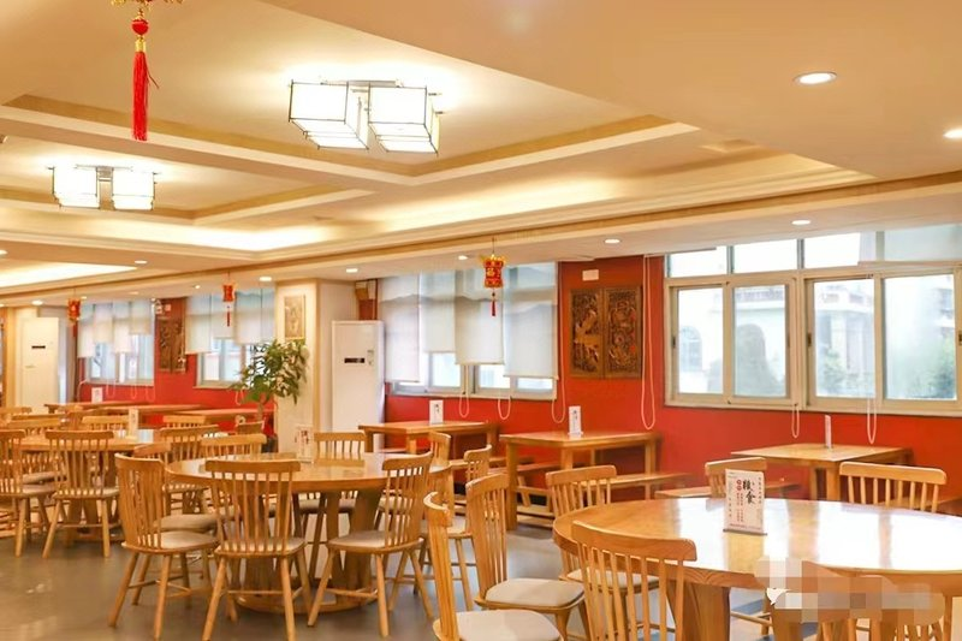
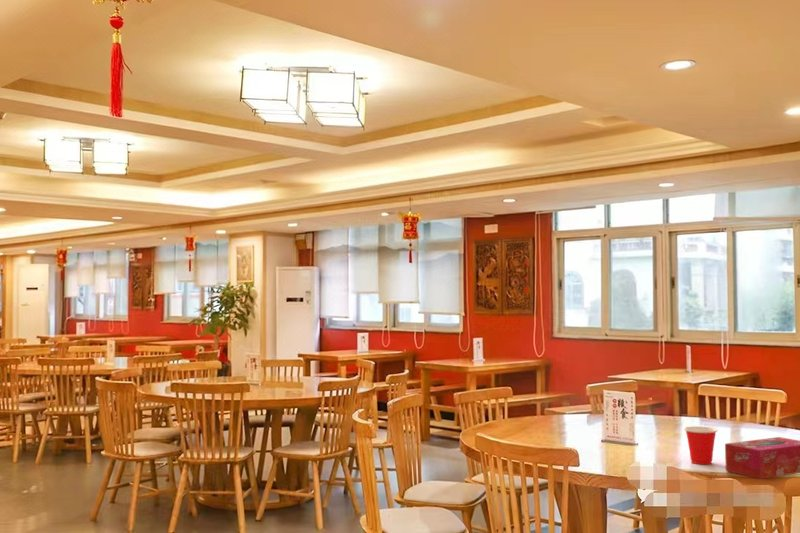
+ cup (701, 445)
+ tissue box (770, 457)
